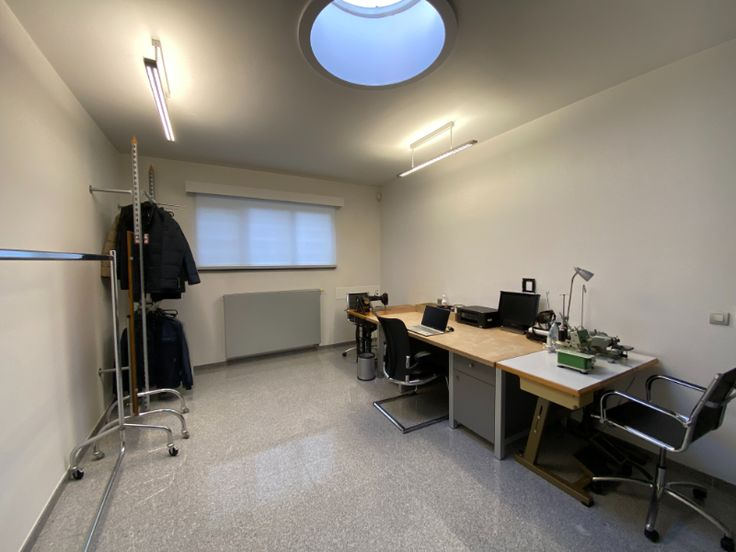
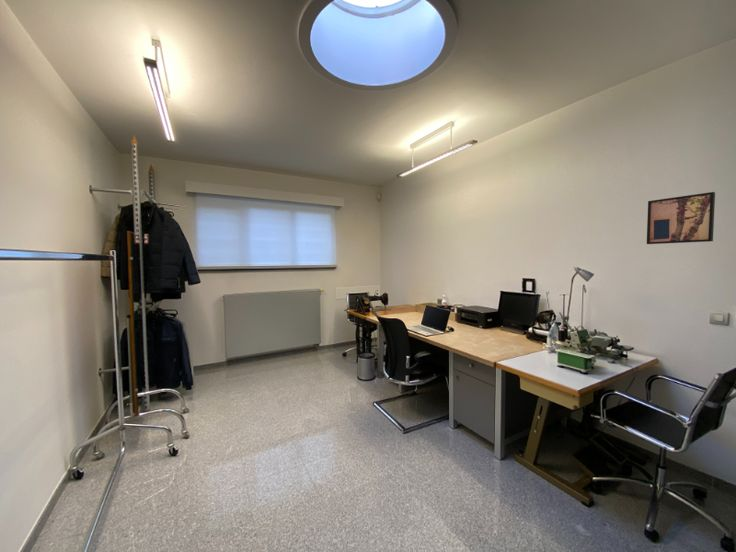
+ wall art (678, 220)
